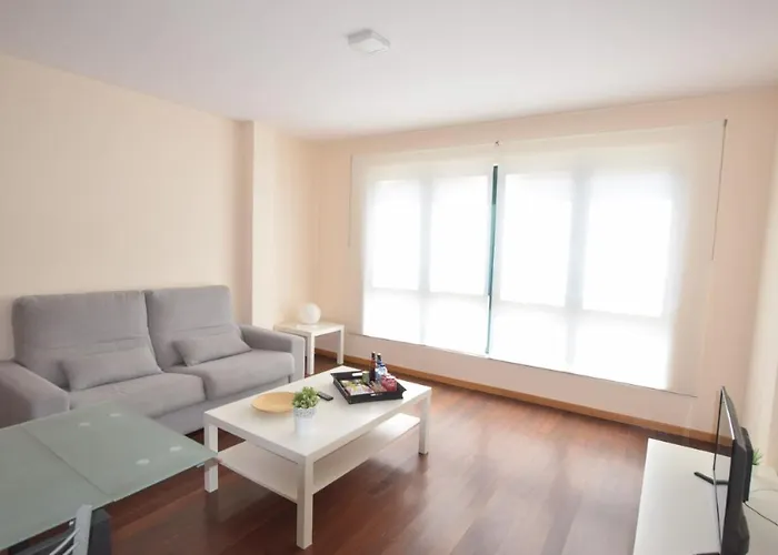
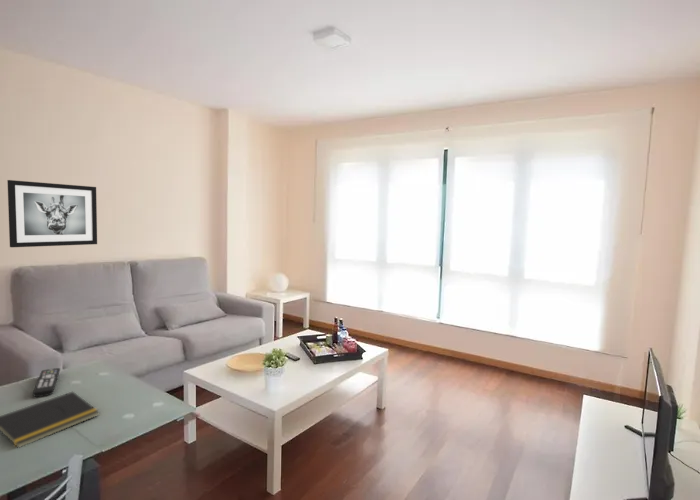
+ wall art (56, 214)
+ notepad (48, 416)
+ remote control (47, 381)
